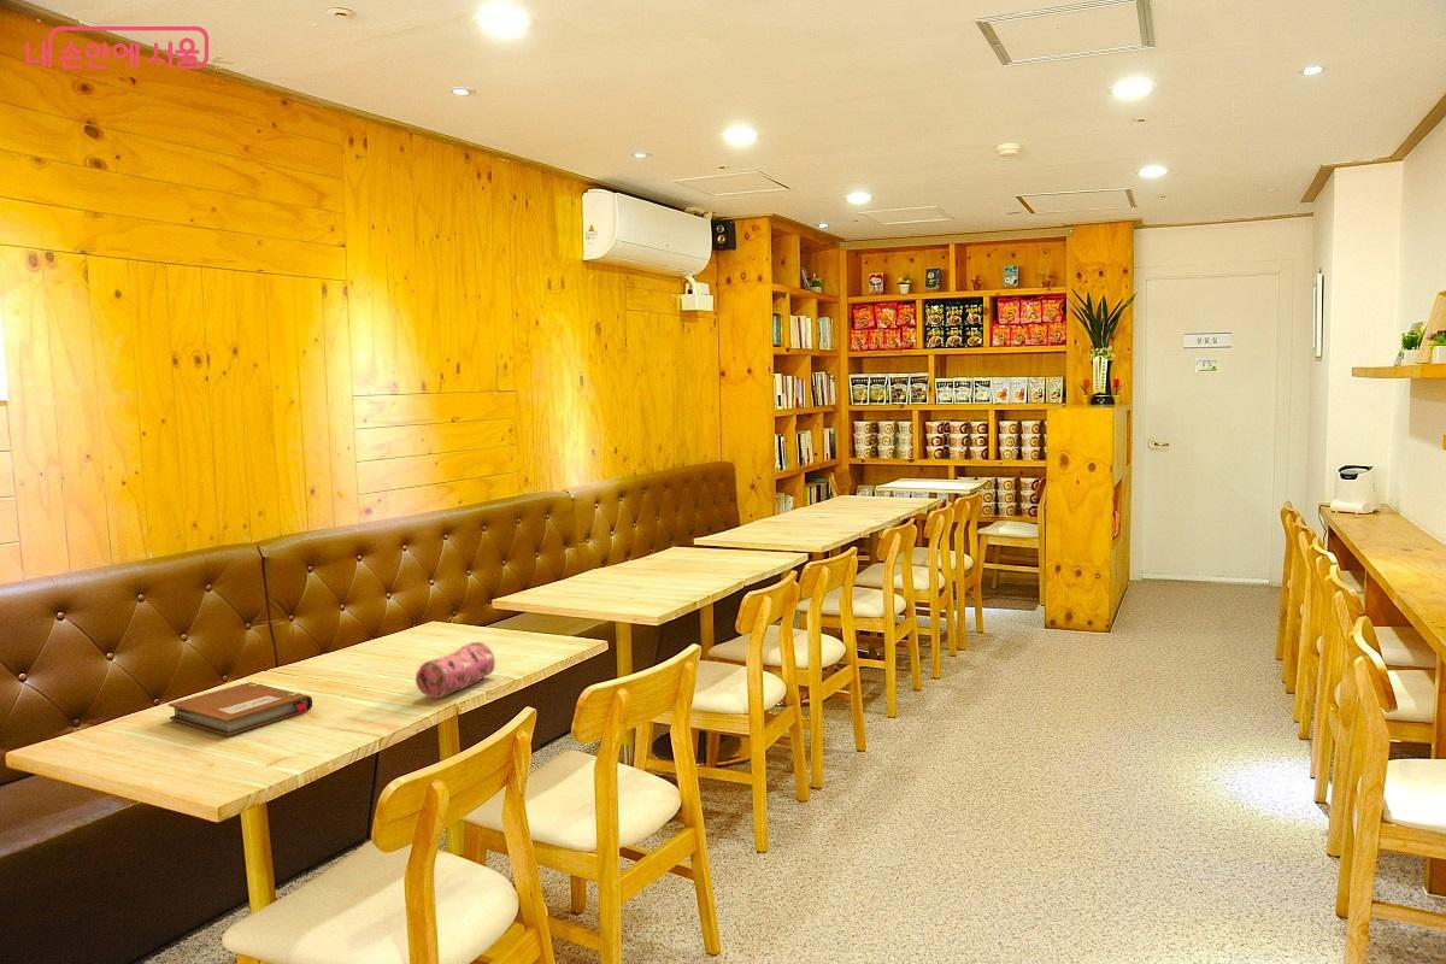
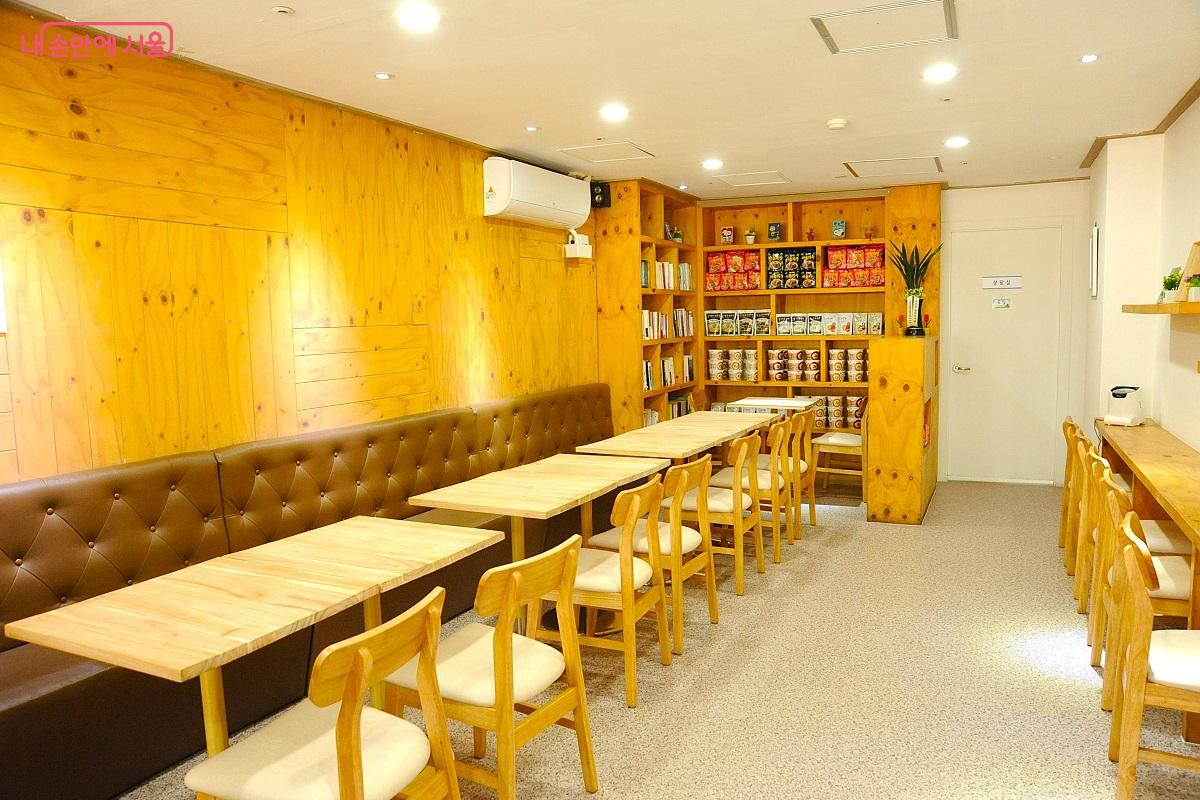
- notebook (242, 706)
- pencil case (455, 669)
